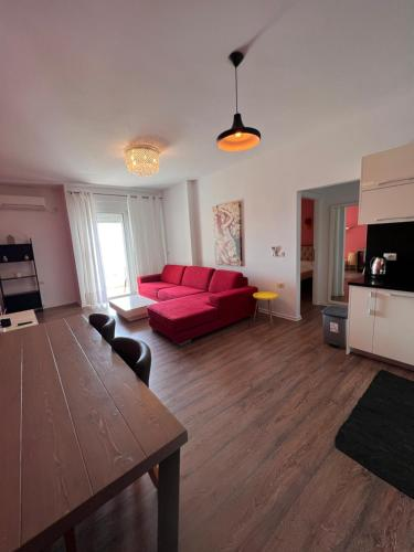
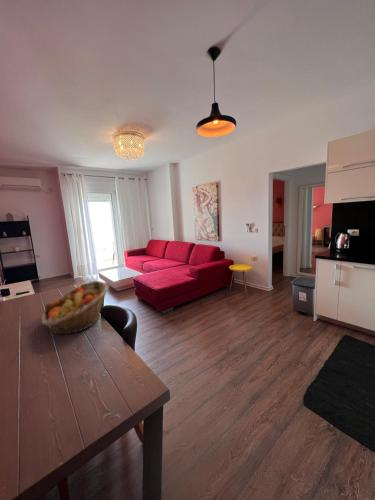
+ fruit basket (77, 305)
